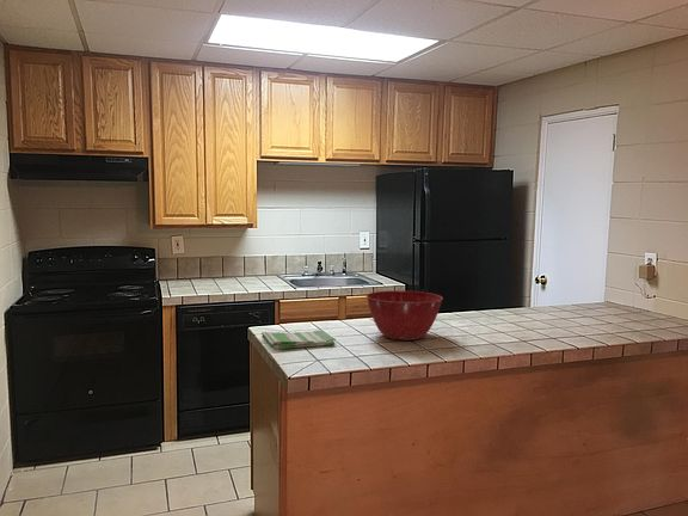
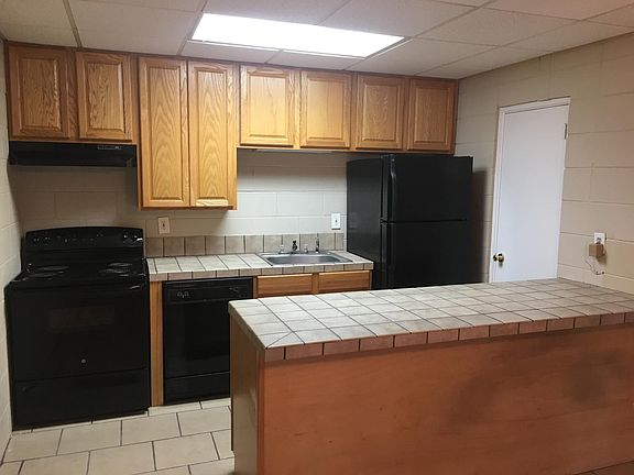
- dish towel (297, 337)
- mixing bowl (404, 315)
